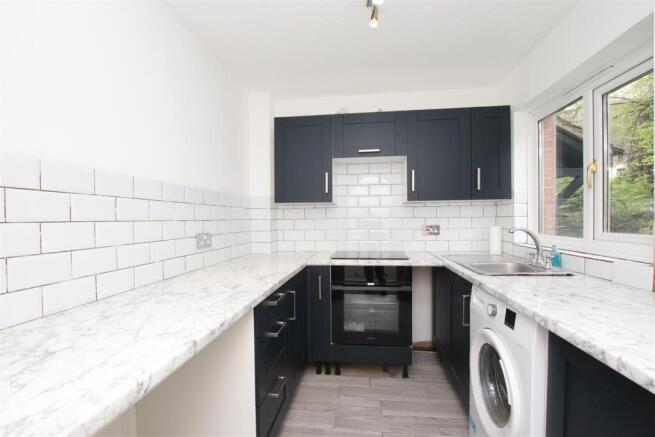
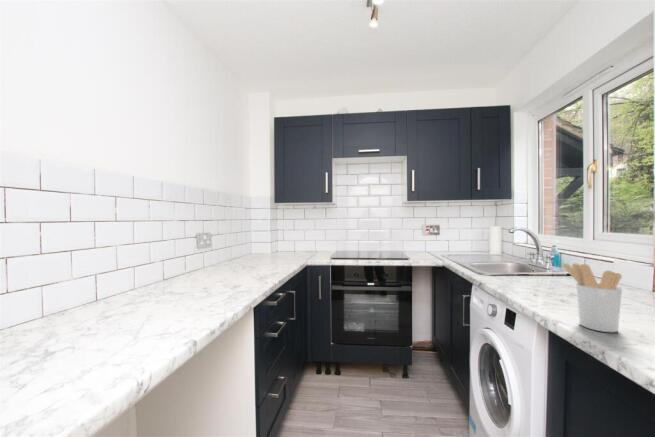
+ utensil holder (590, 293)
